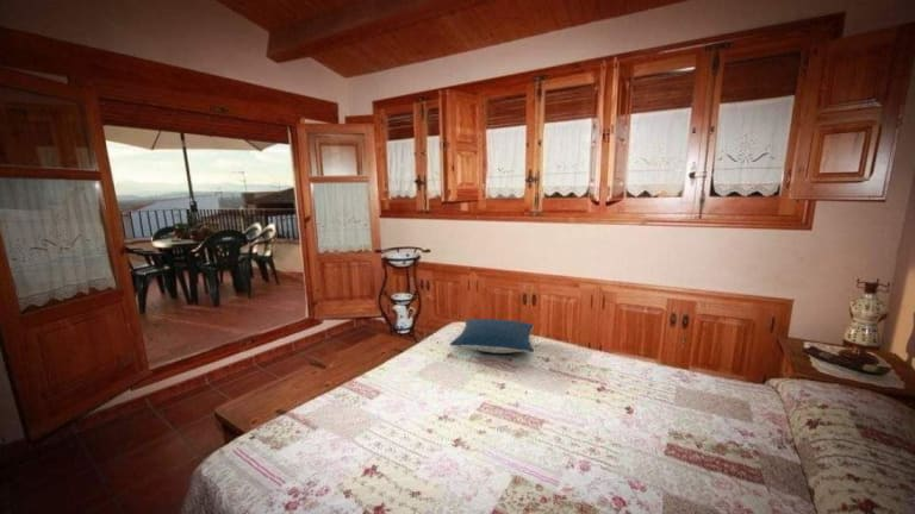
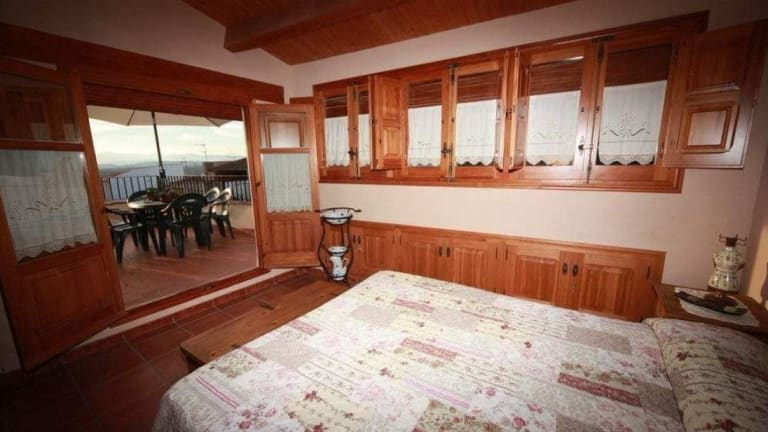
- pillow (494, 333)
